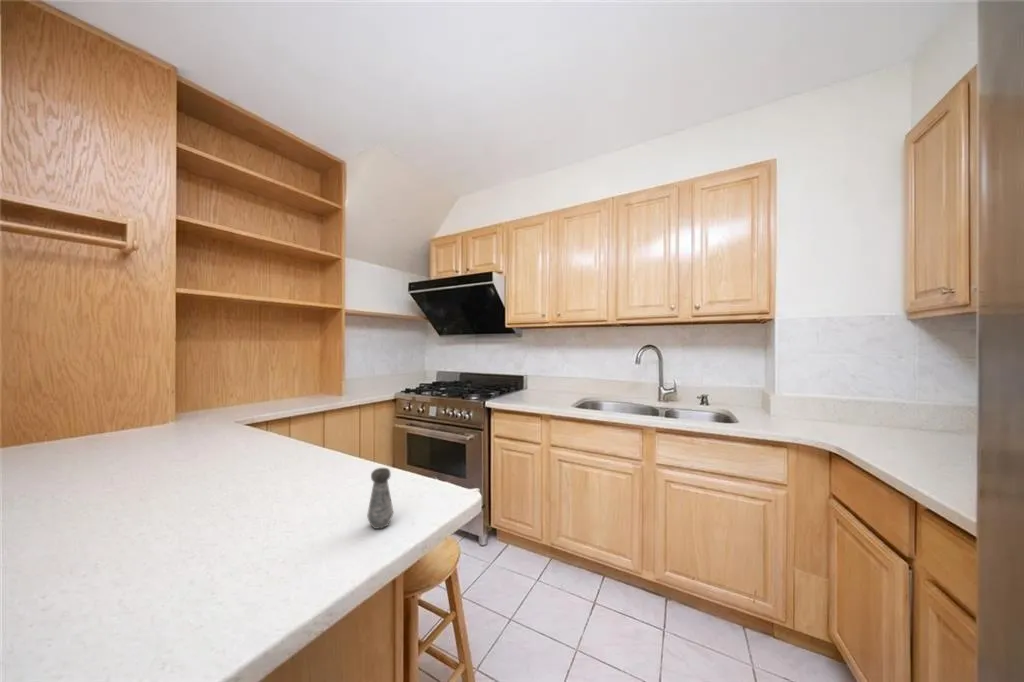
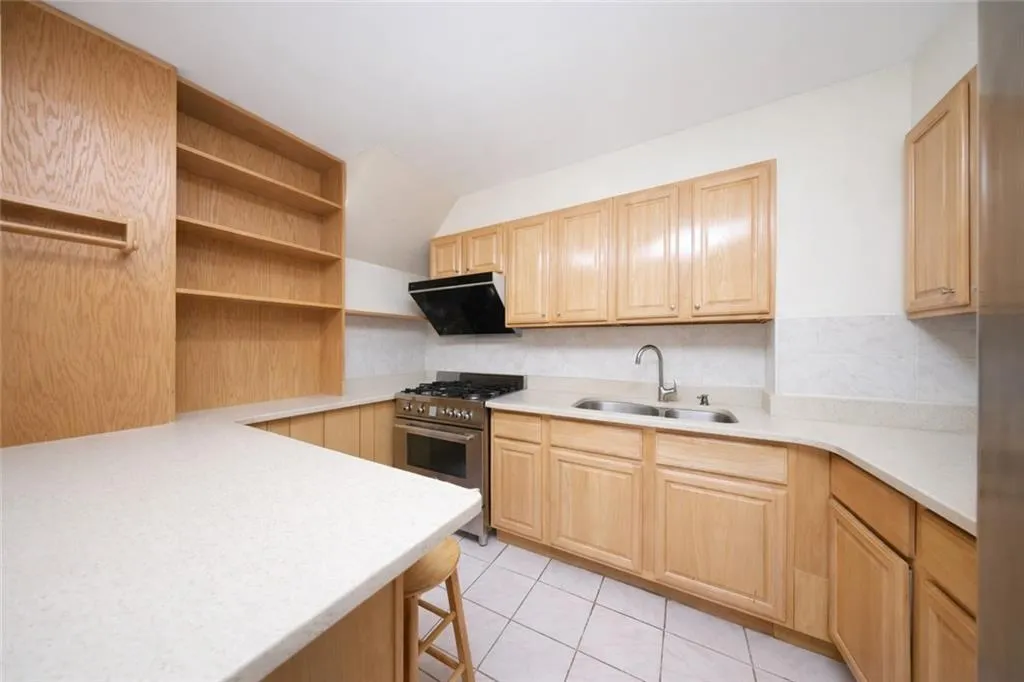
- salt shaker (380, 496)
